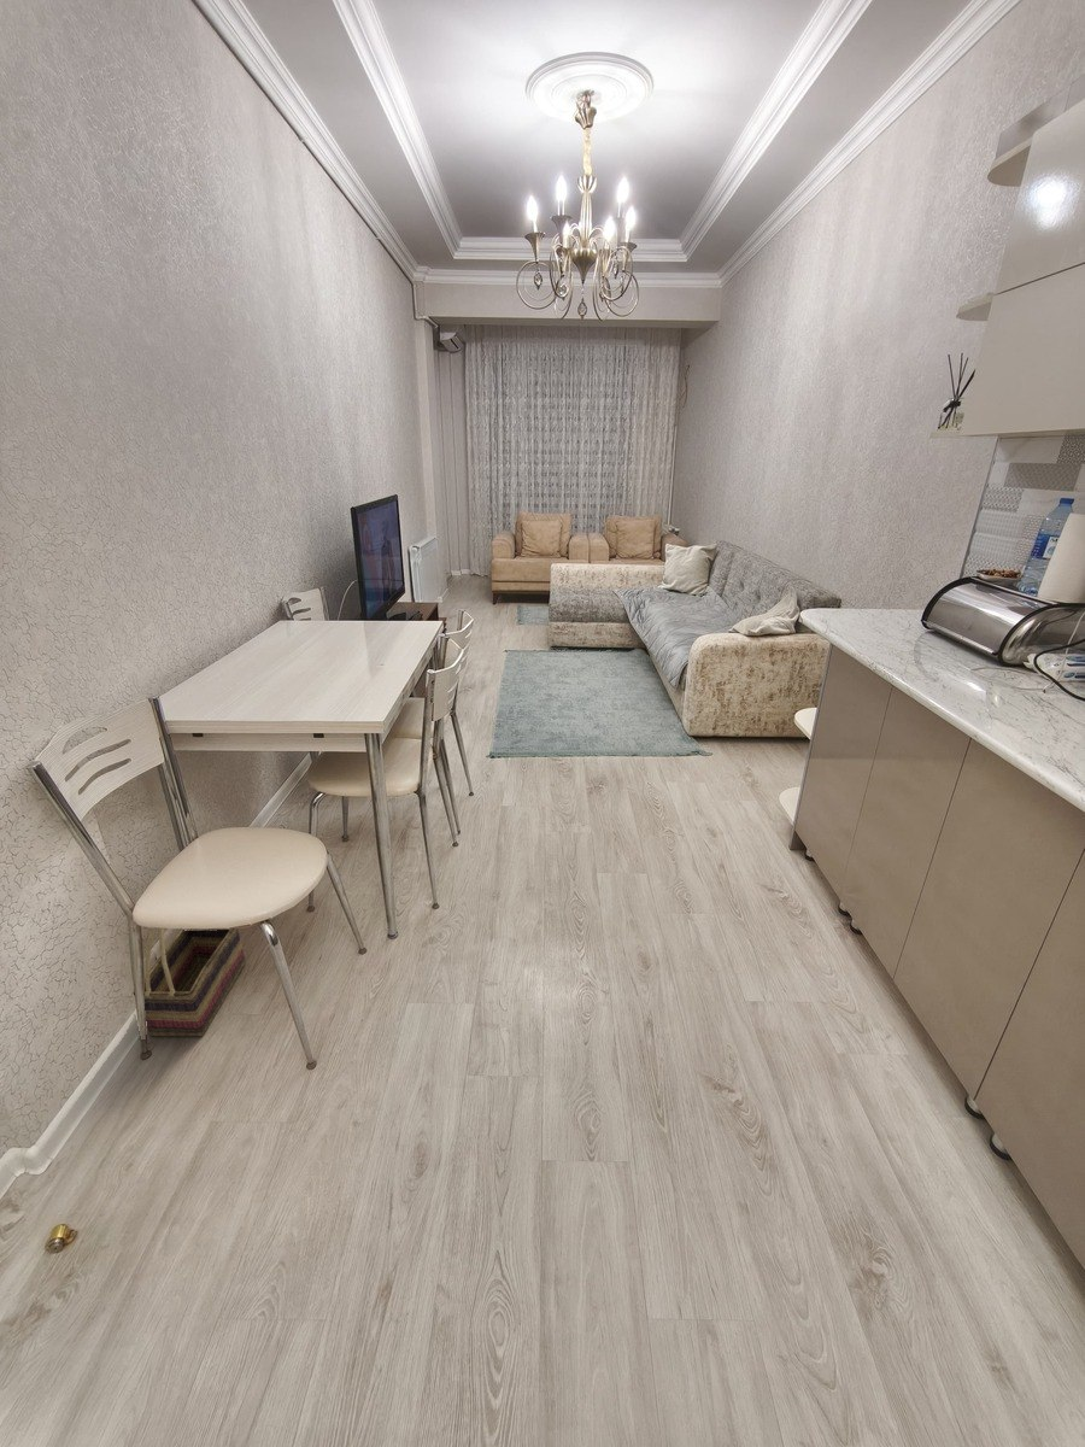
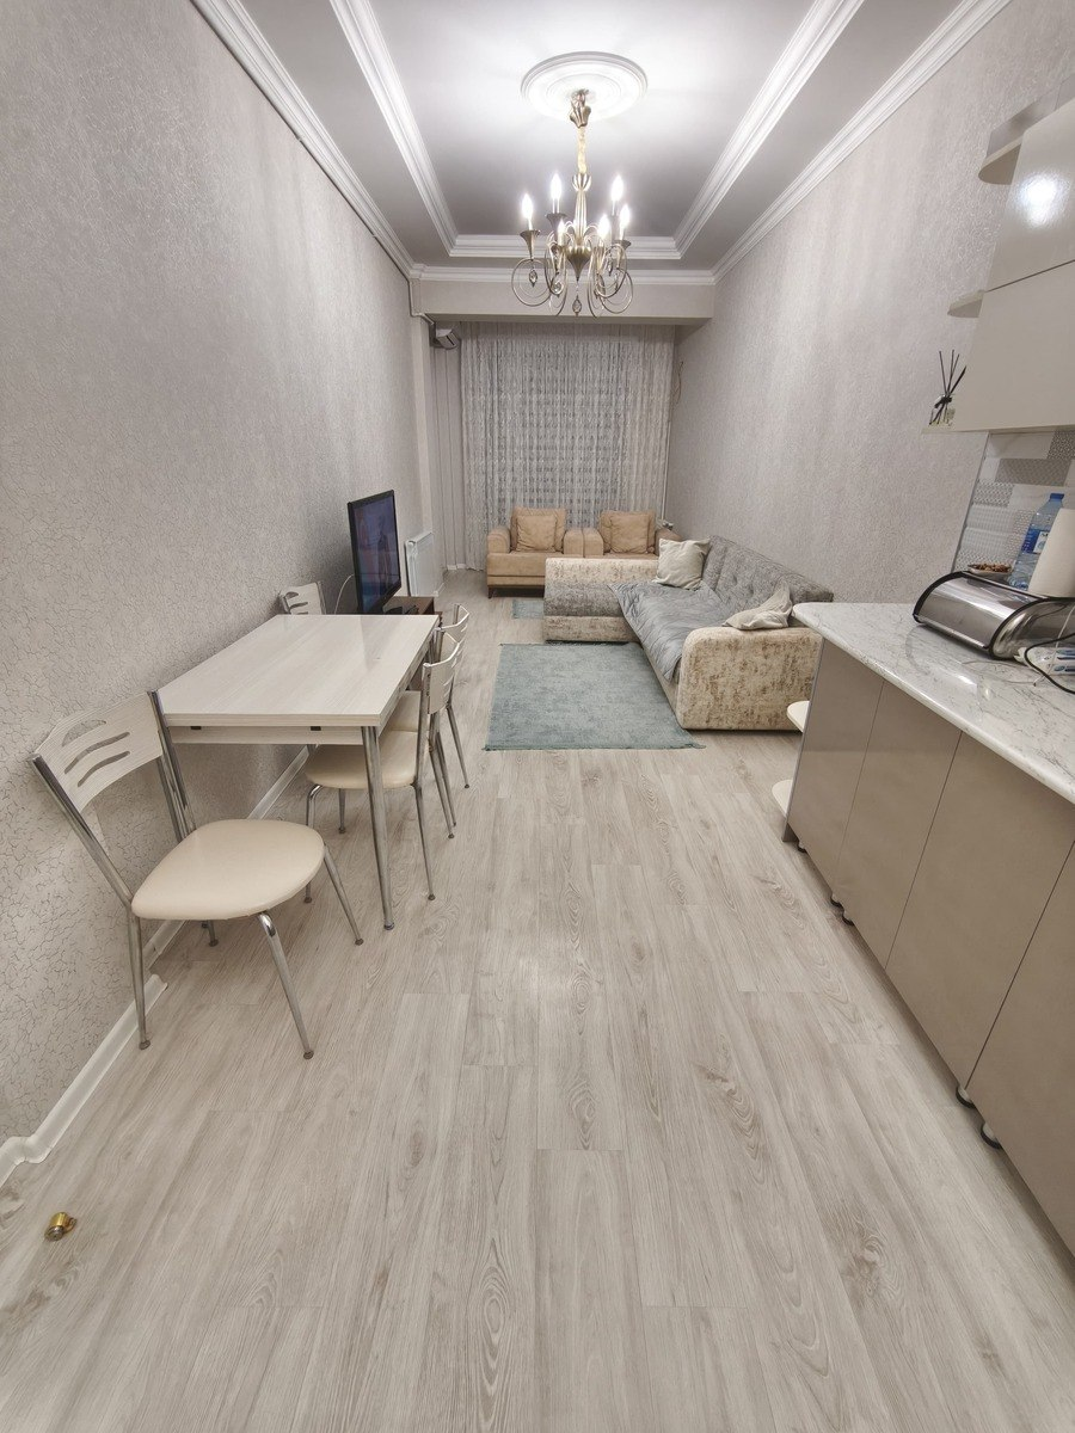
- basket (187, 948)
